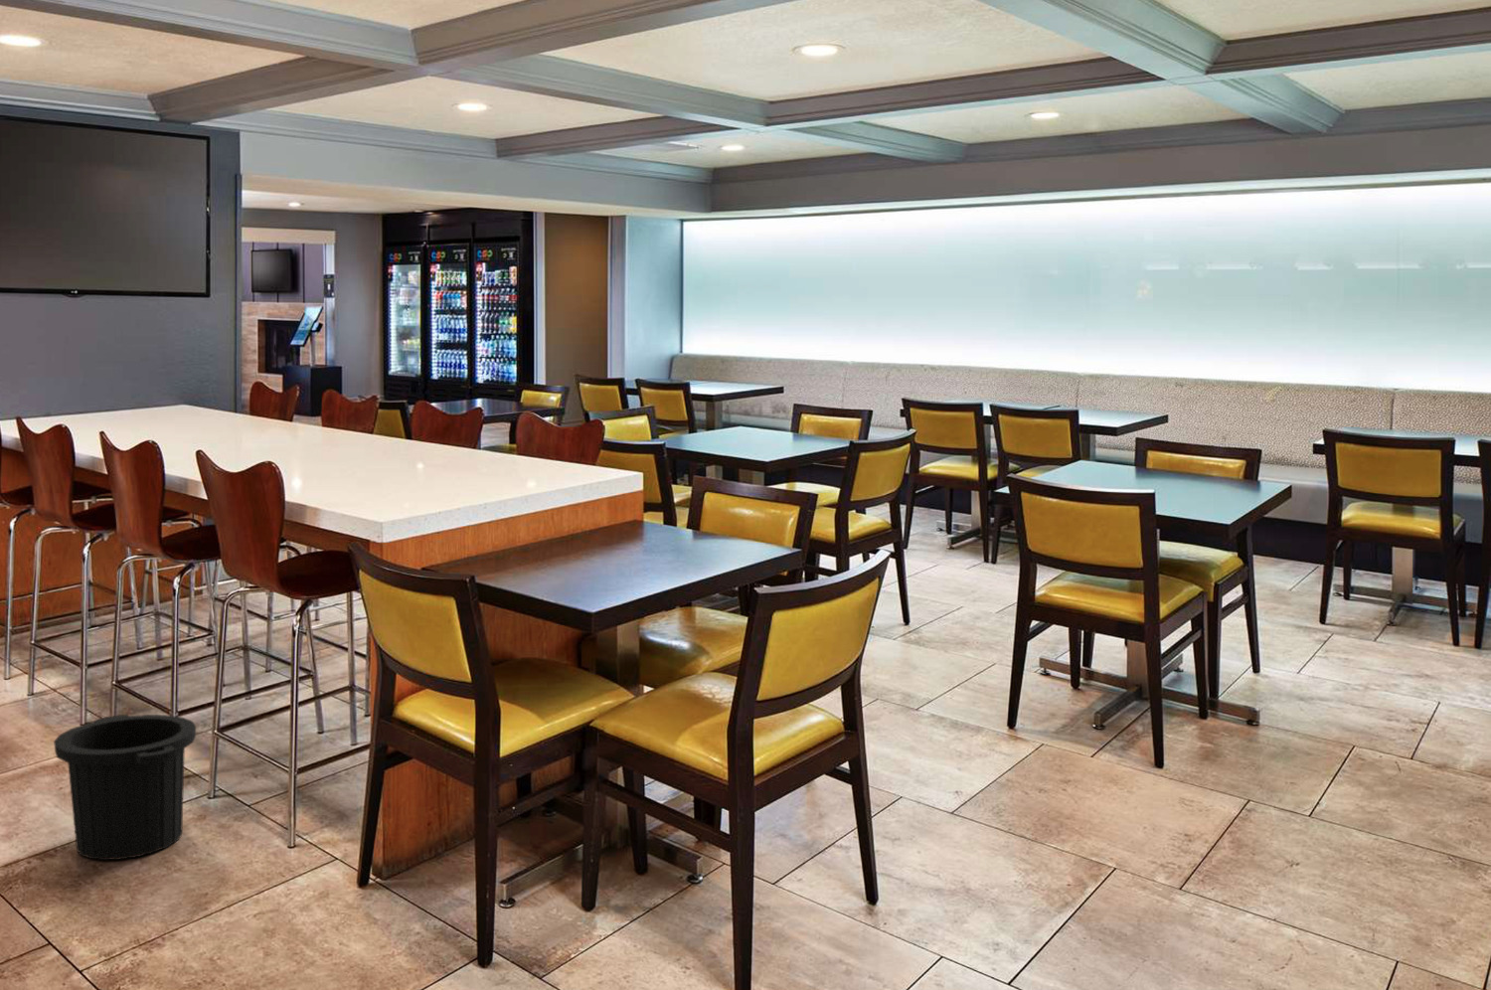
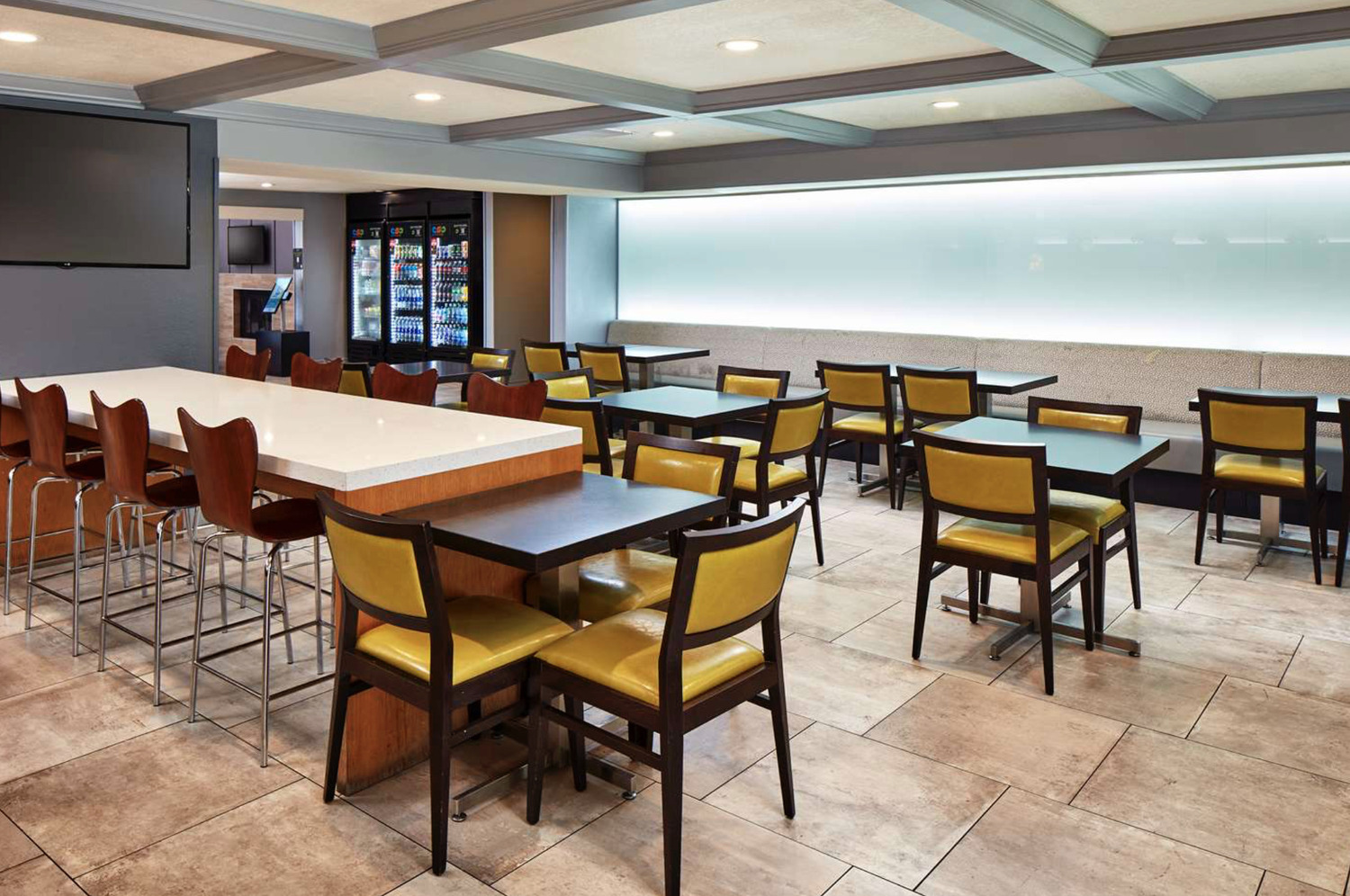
- trash can (128, 787)
